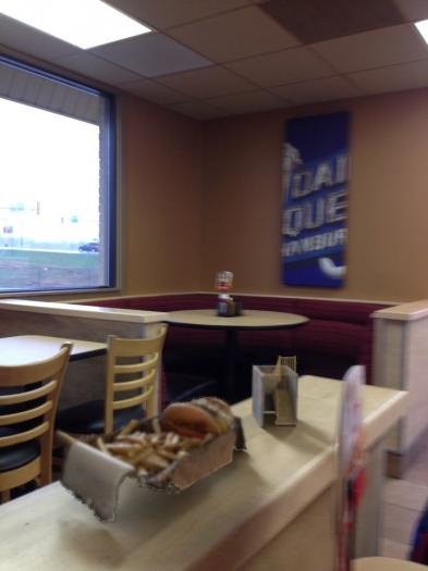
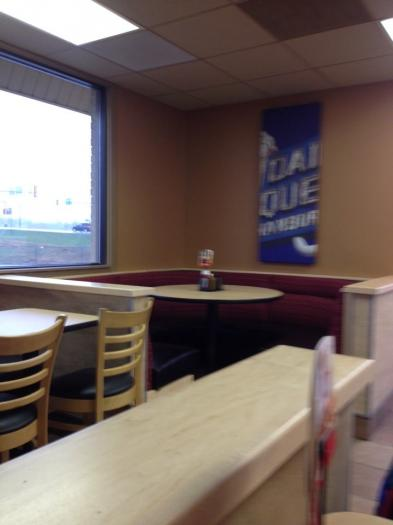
- napkin holder (274, 385)
- food tray (173, 443)
